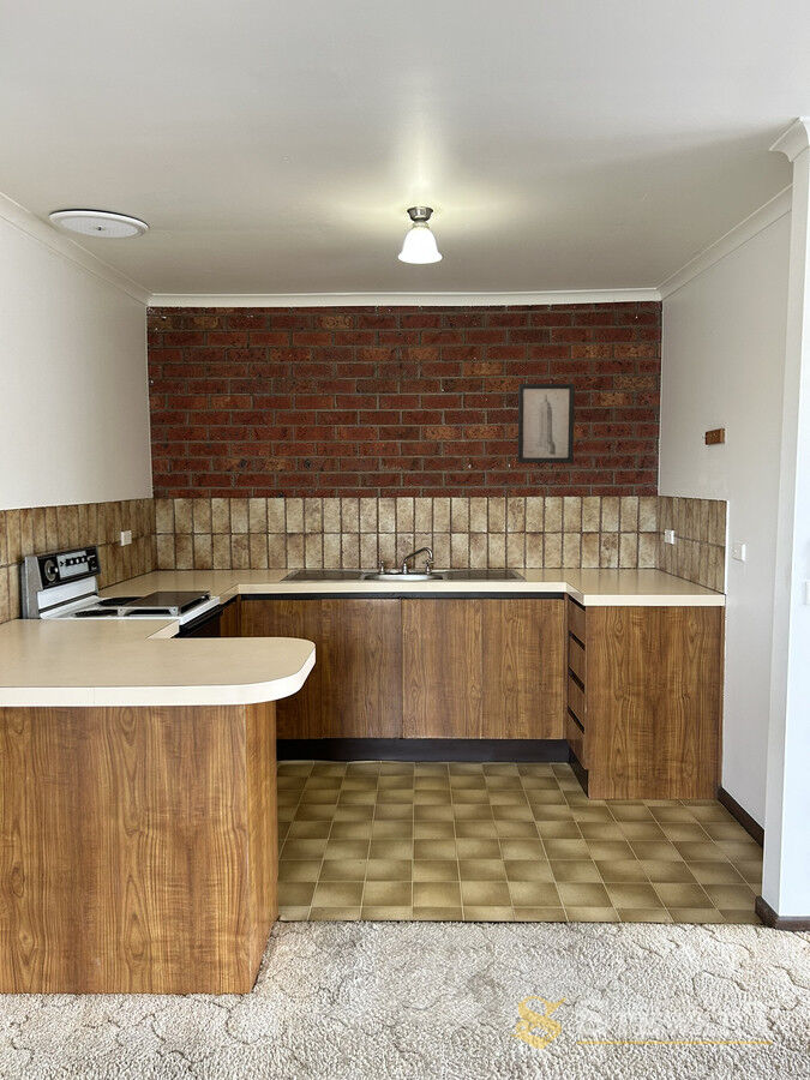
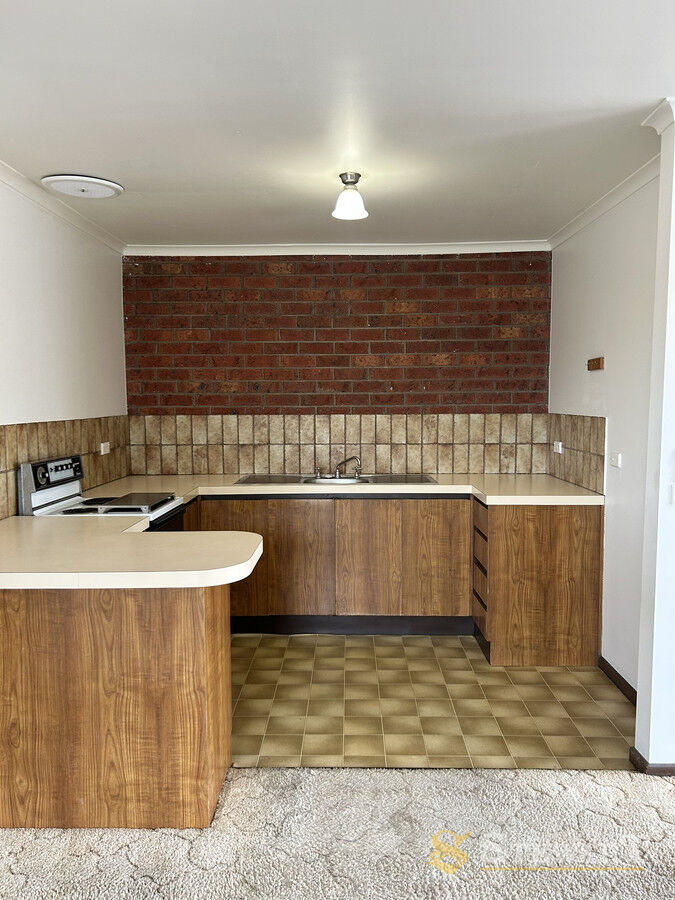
- wall art (545, 422)
